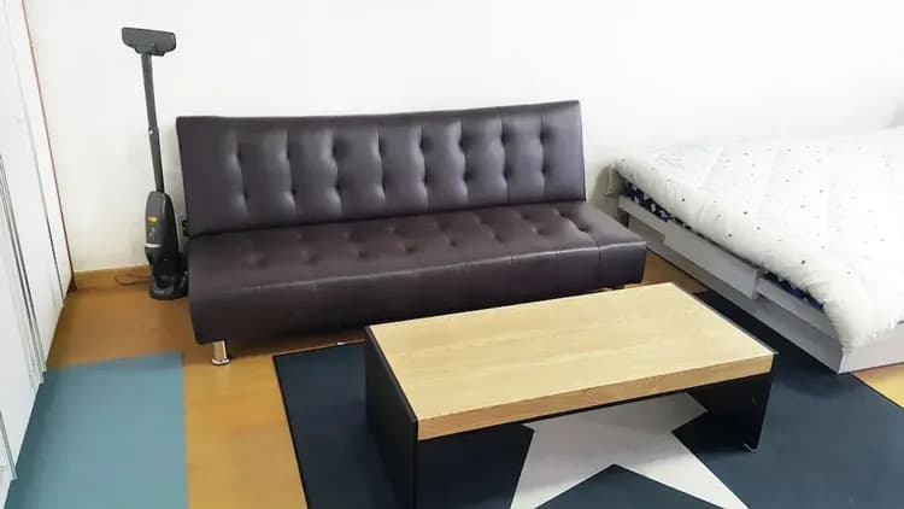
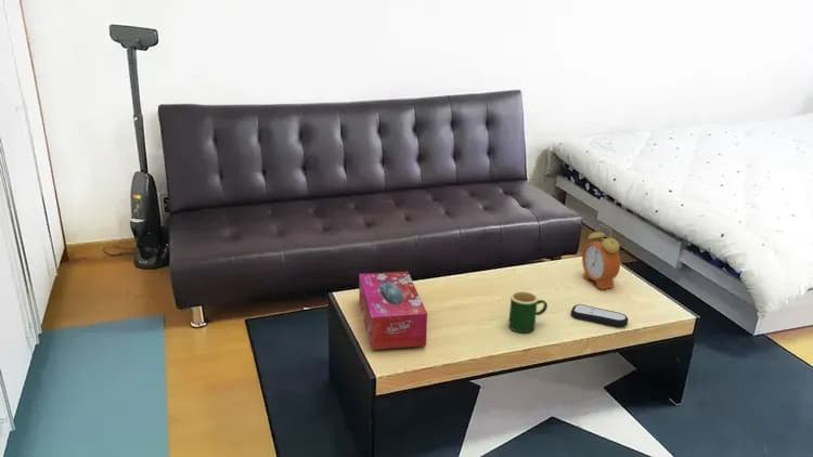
+ remote control (598, 315)
+ mug (528, 311)
+ alarm clock (601, 254)
+ tissue box (390, 308)
